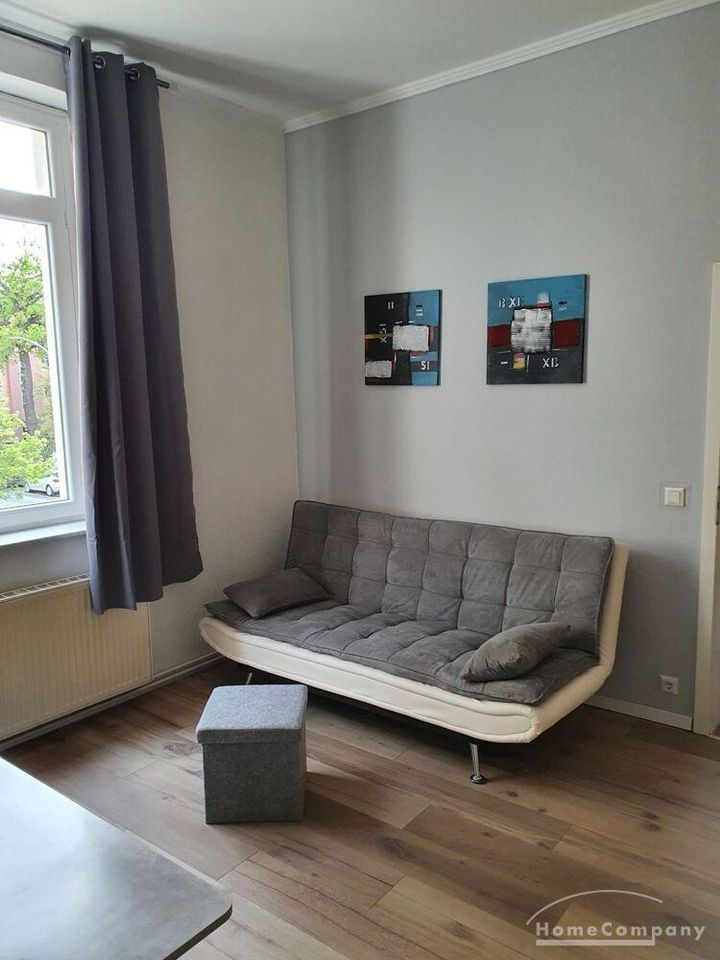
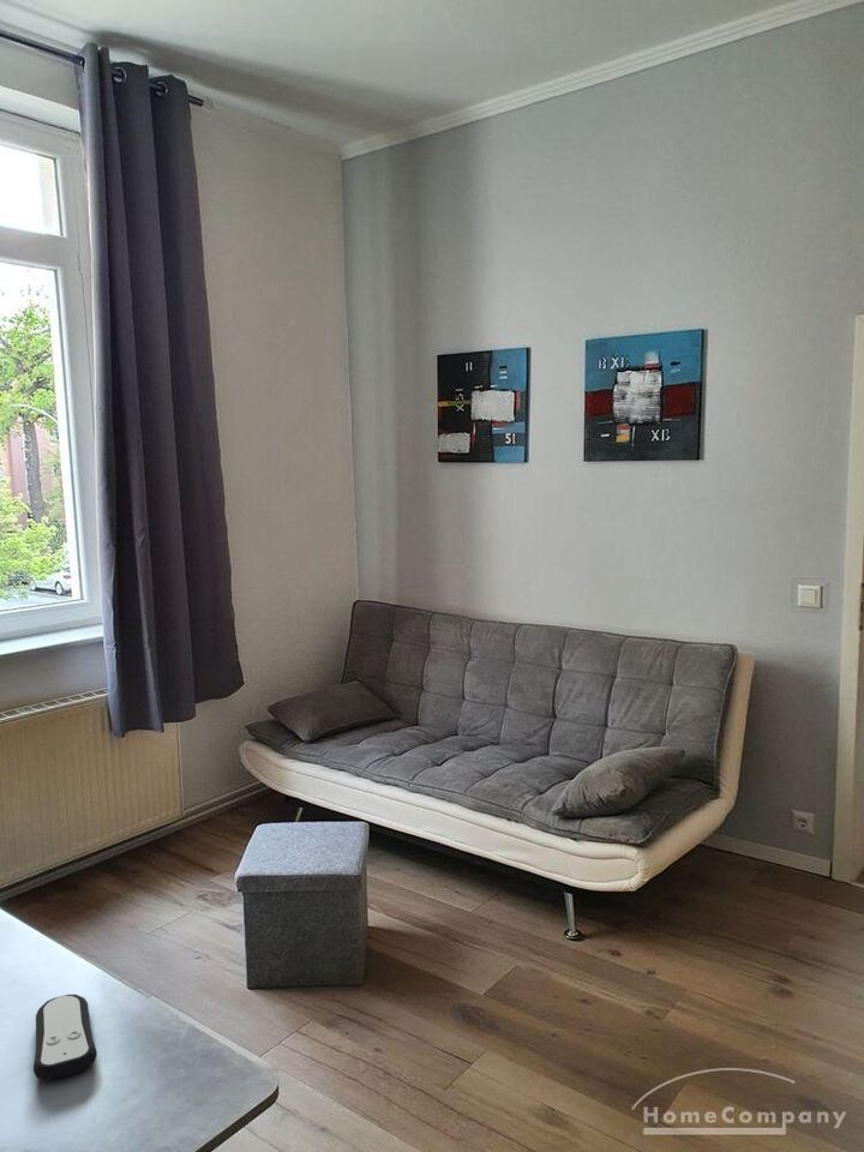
+ remote control (64, 1033)
